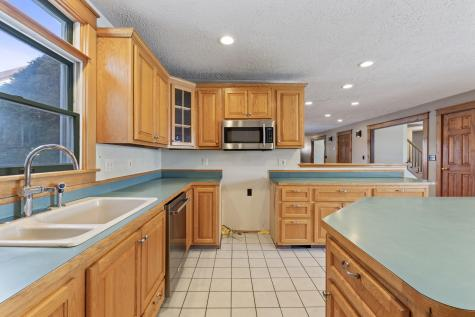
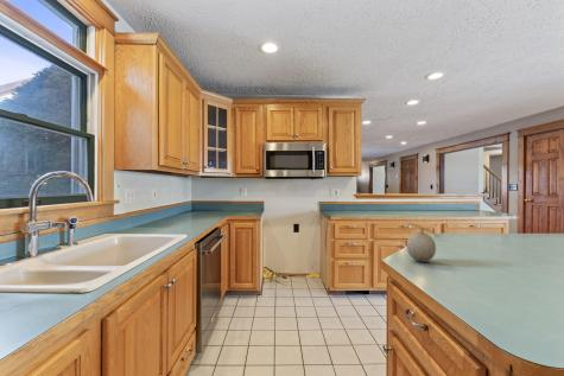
+ fruit (422, 242)
